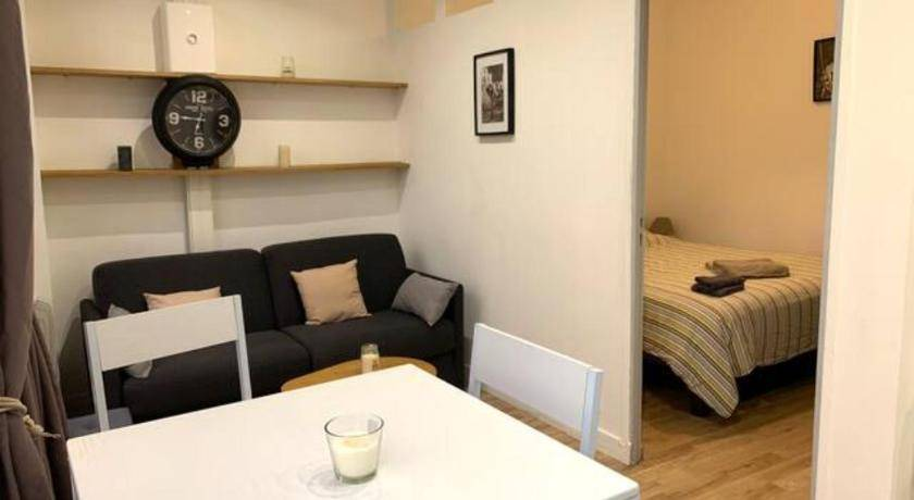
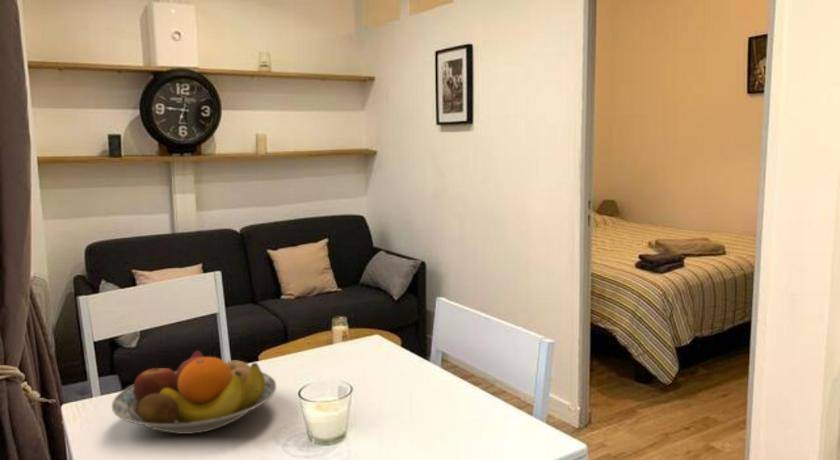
+ fruit bowl (196, 386)
